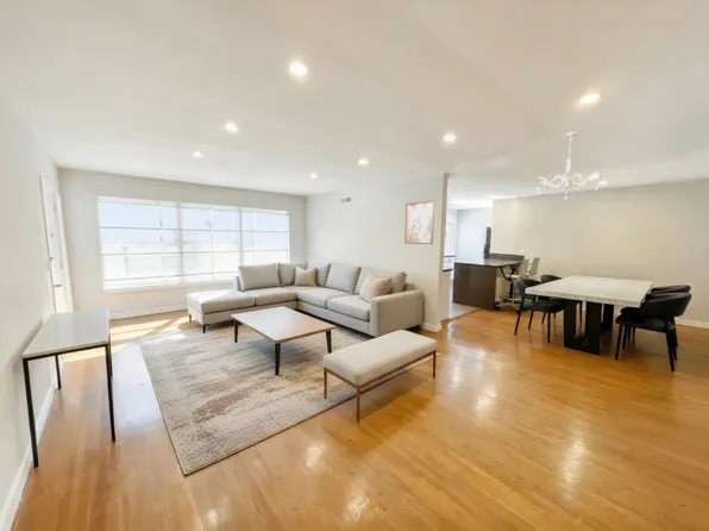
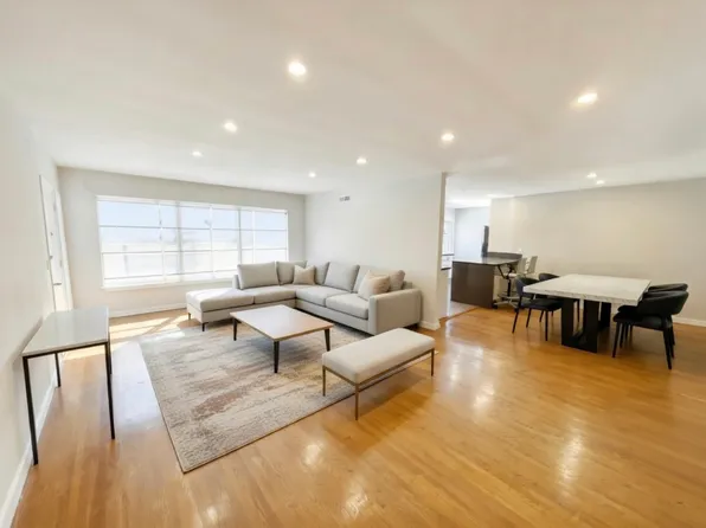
- wall art (418, 223)
- chandelier (569, 167)
